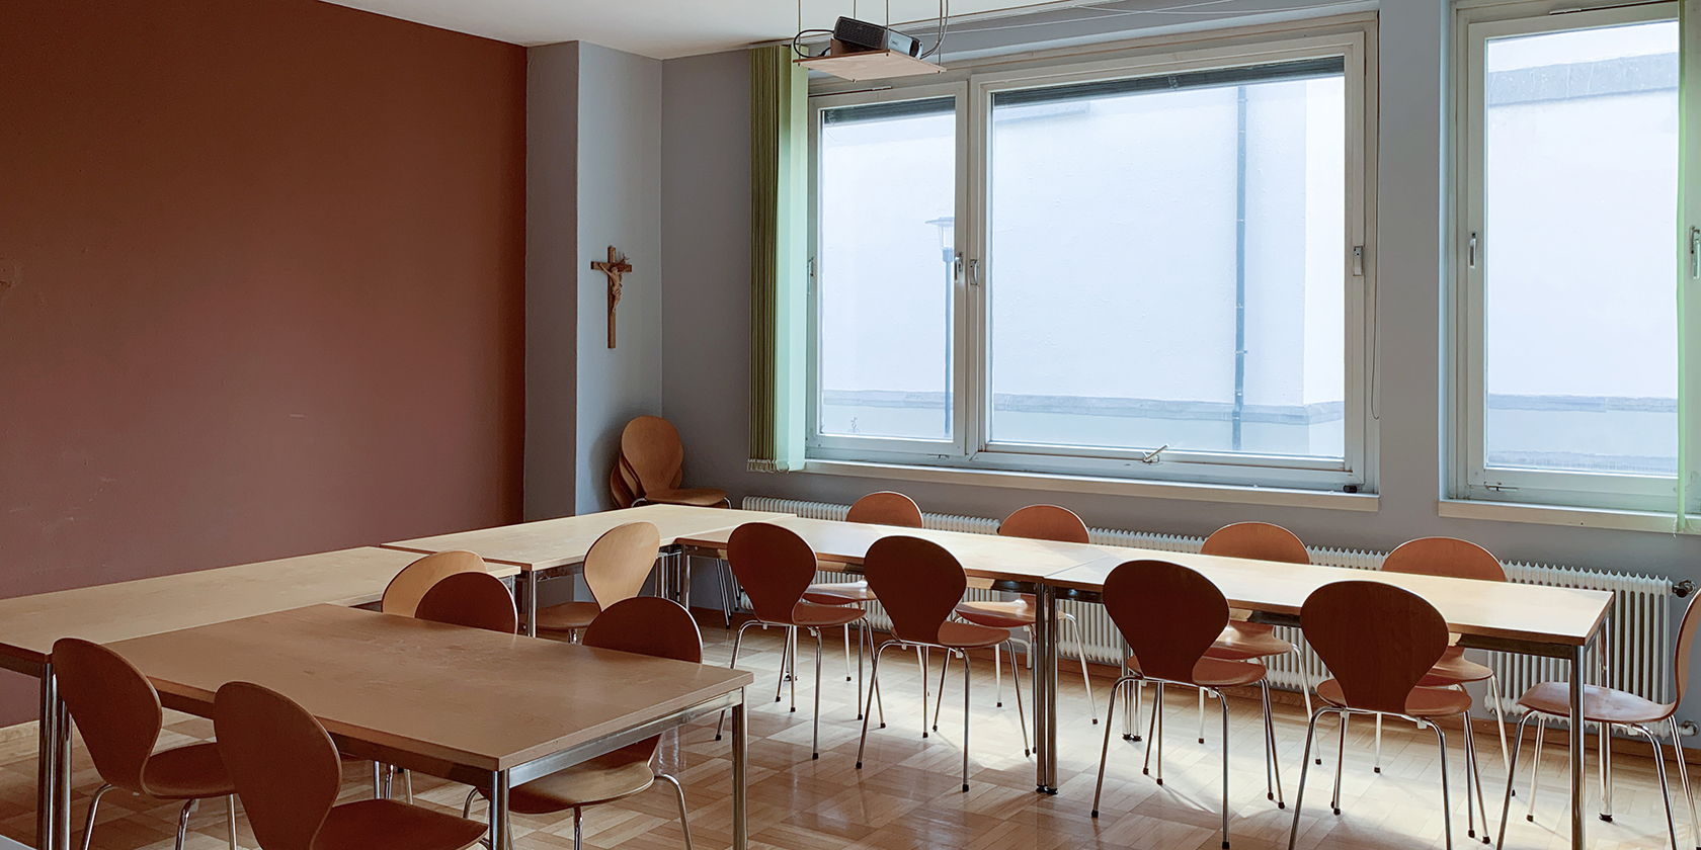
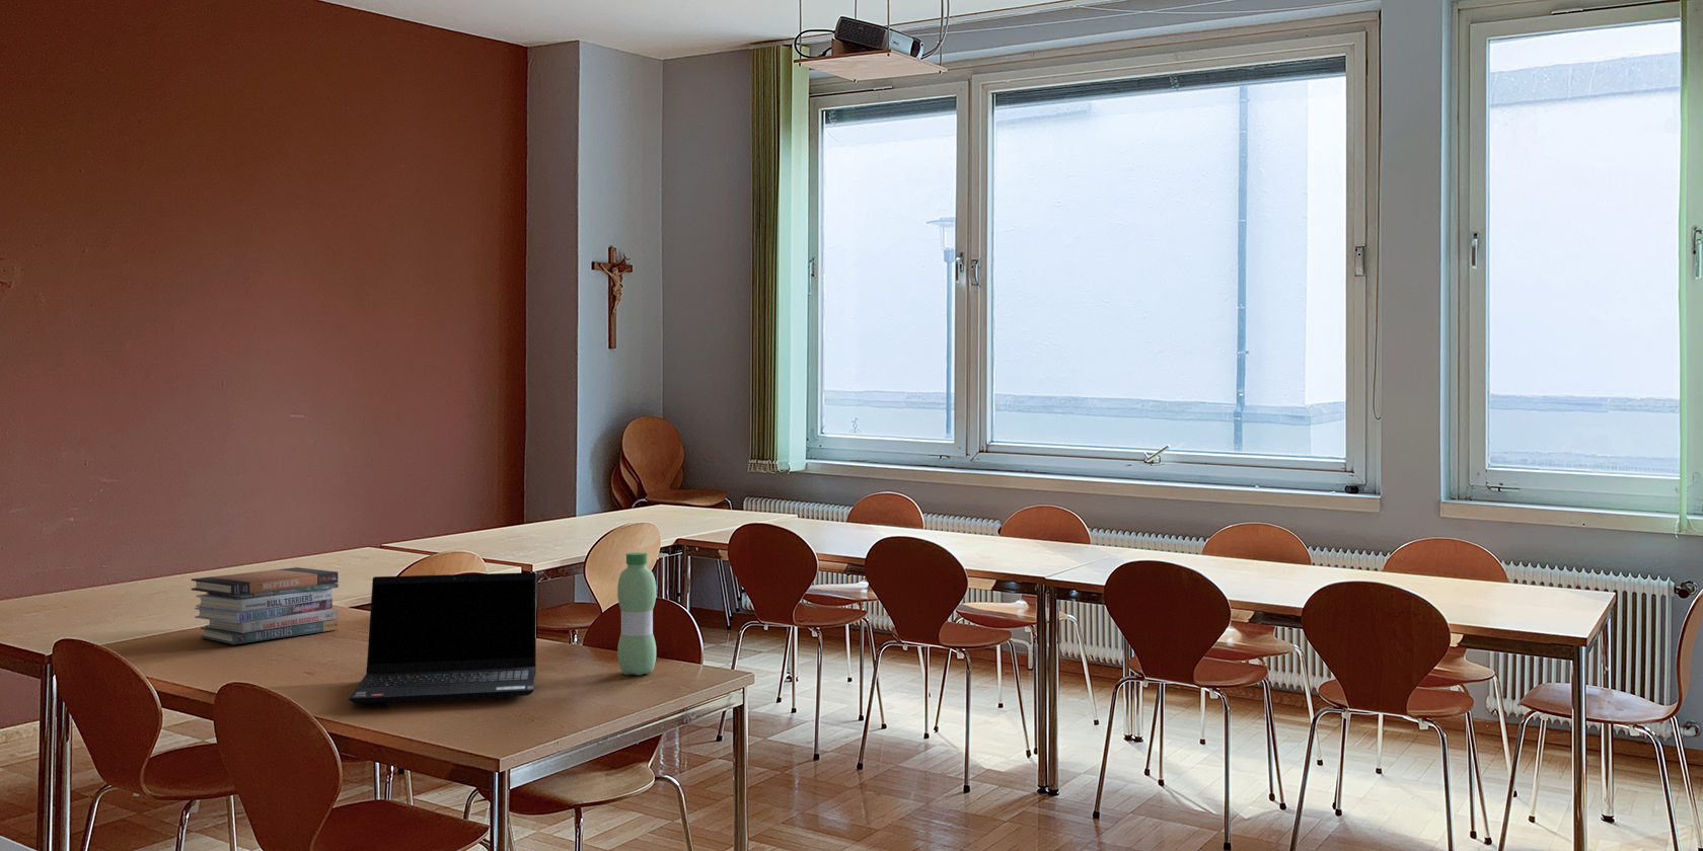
+ laptop computer (449, 634)
+ water bottle (636, 613)
+ book stack (266, 604)
